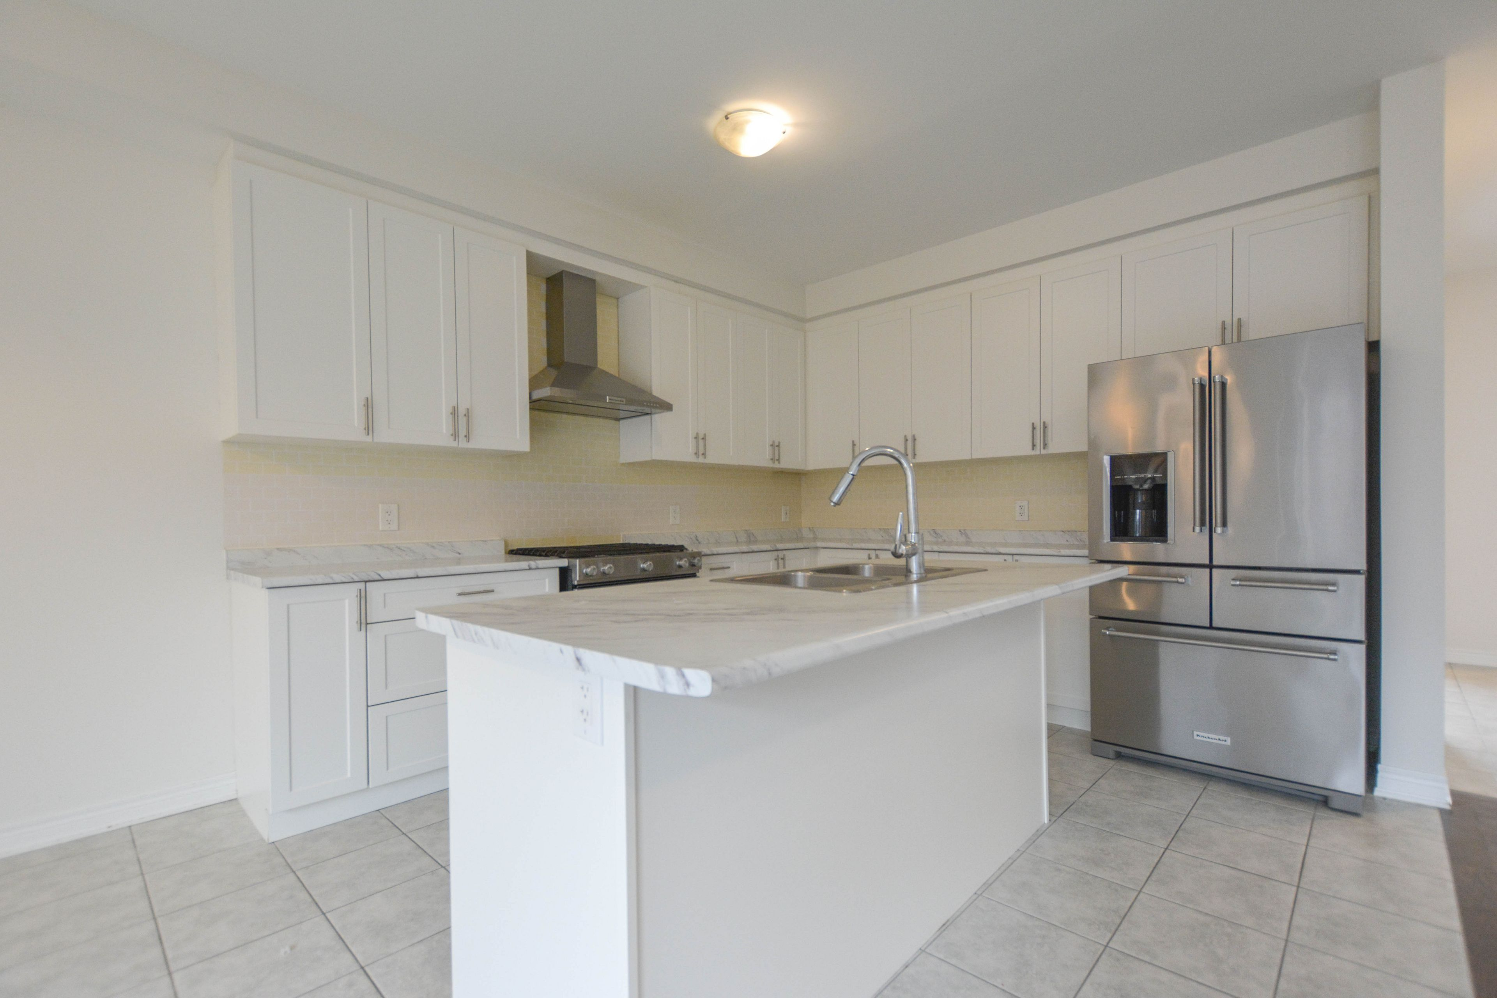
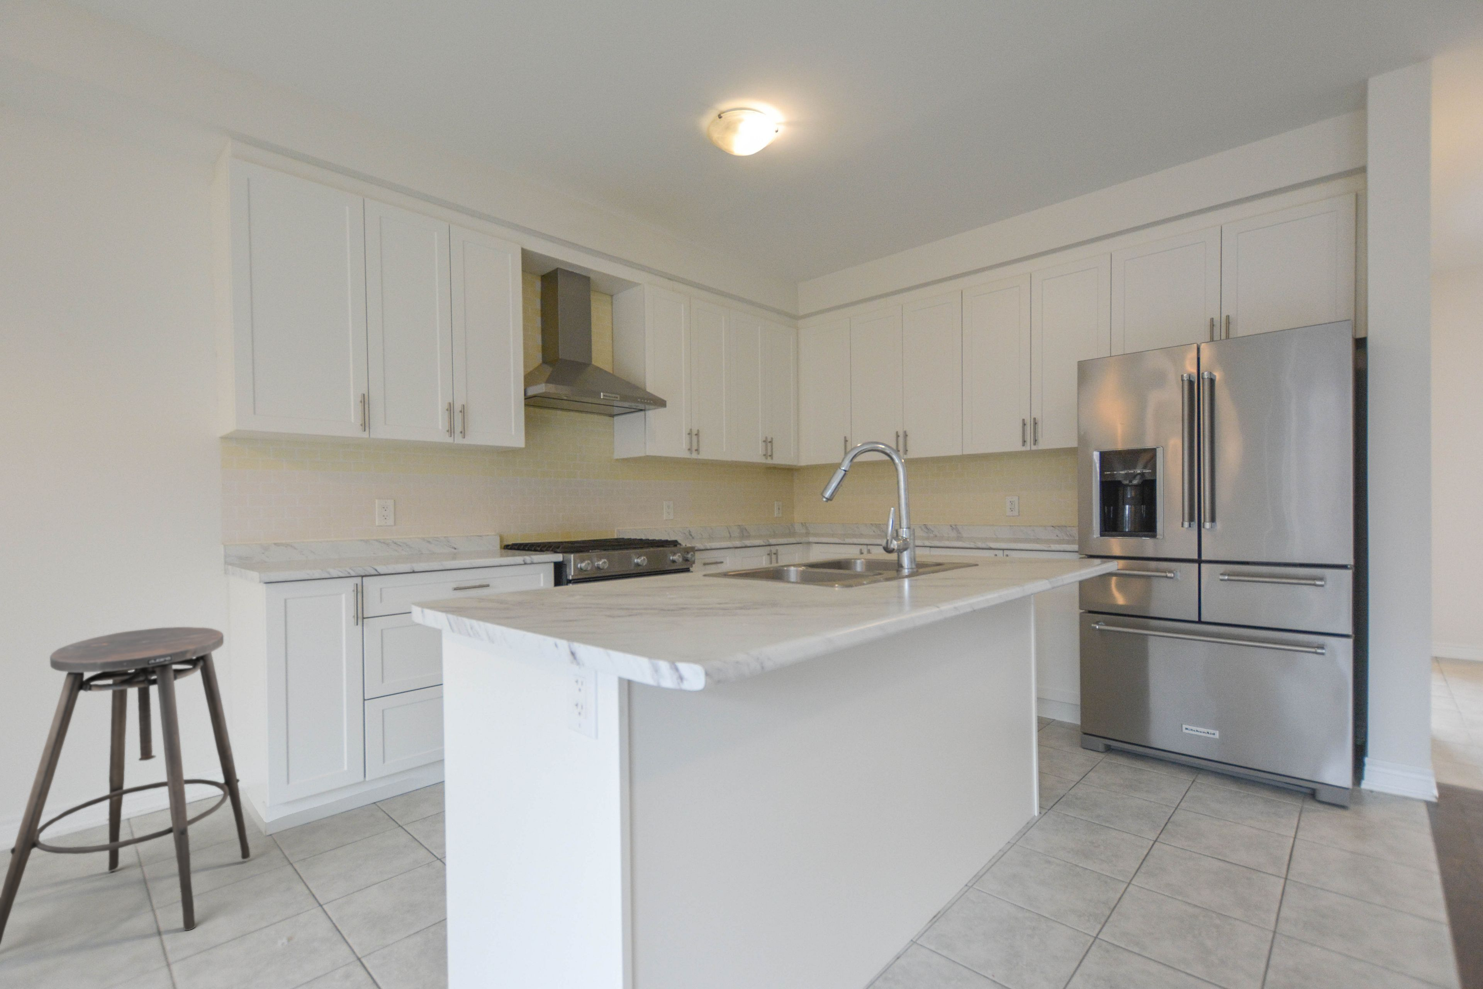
+ stool (125, 769)
